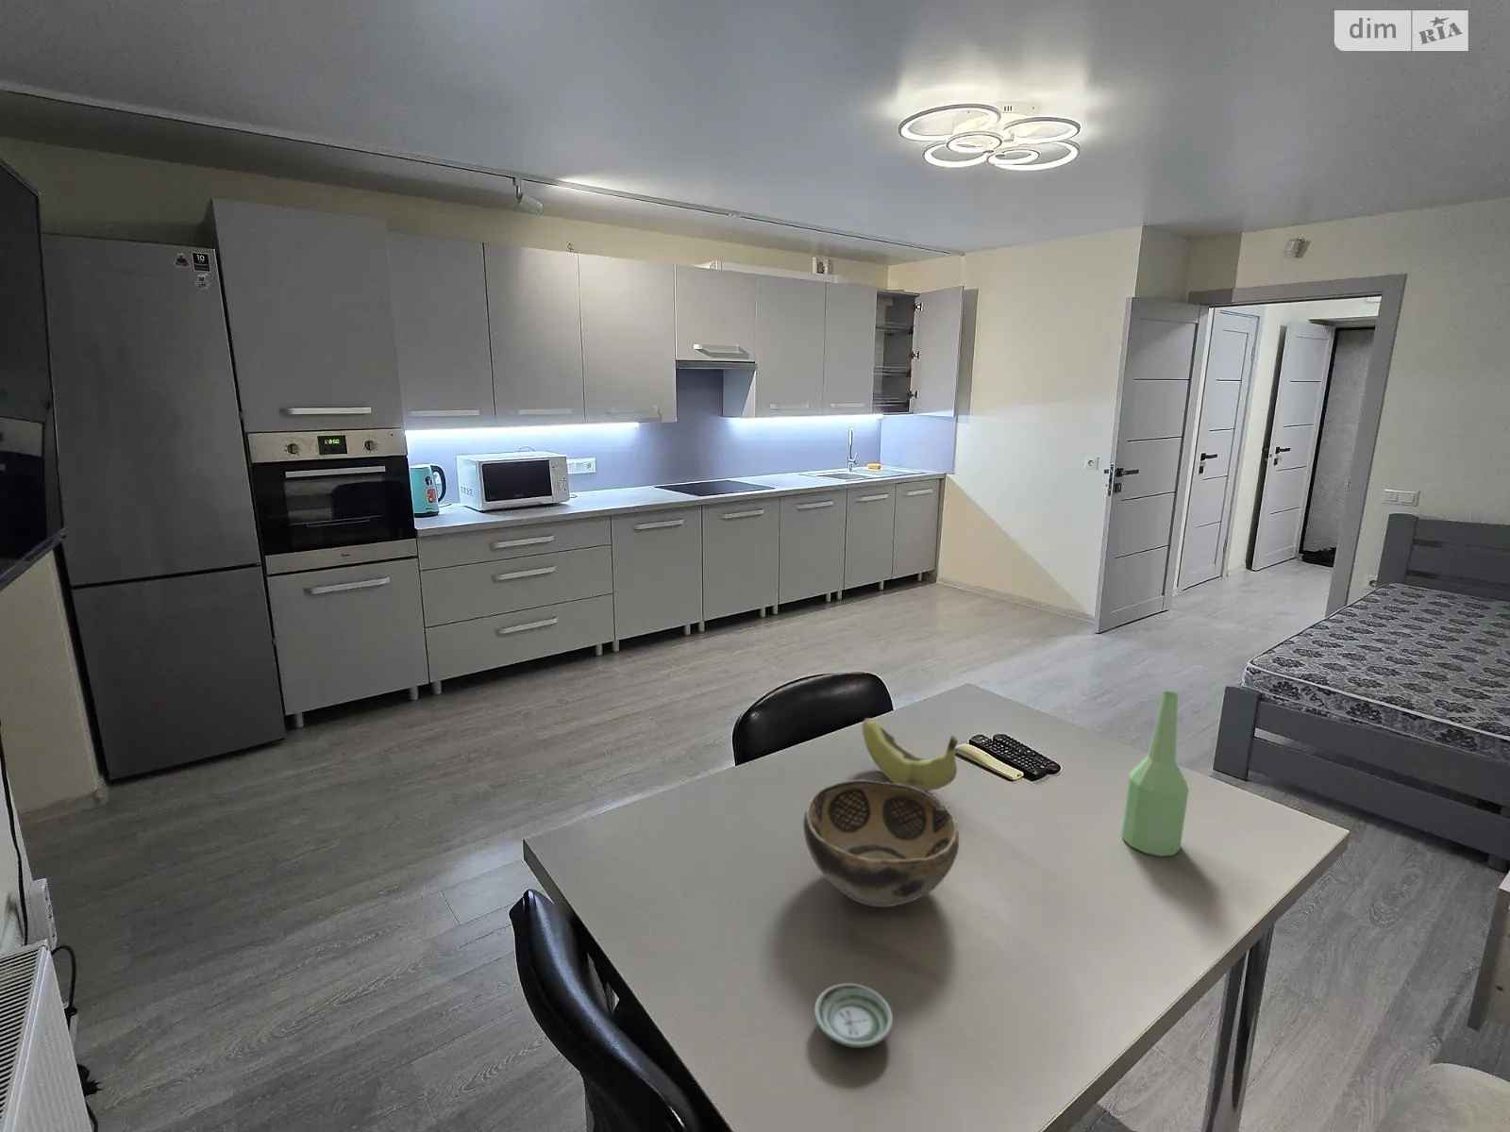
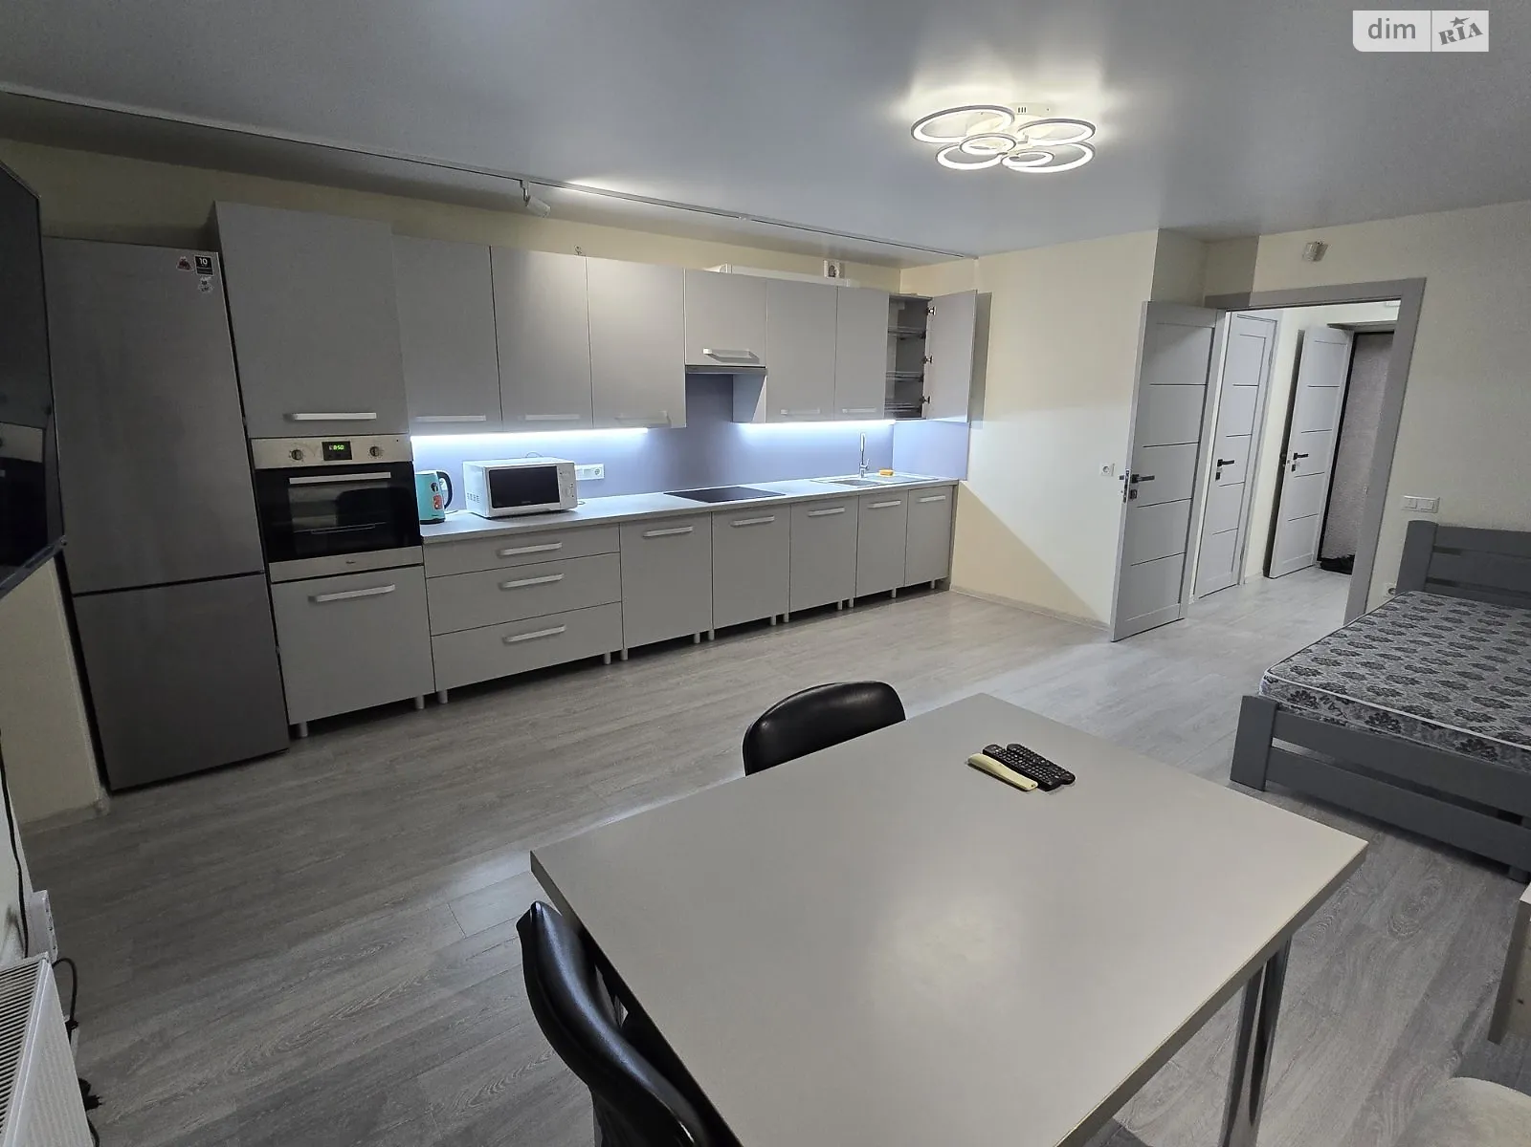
- banana (906, 749)
- bottle (1160, 769)
- decorative bowl (879, 851)
- saucer (852, 1020)
